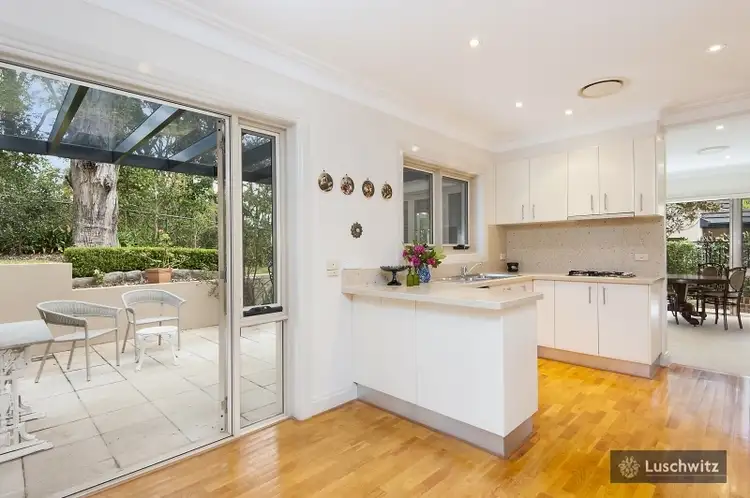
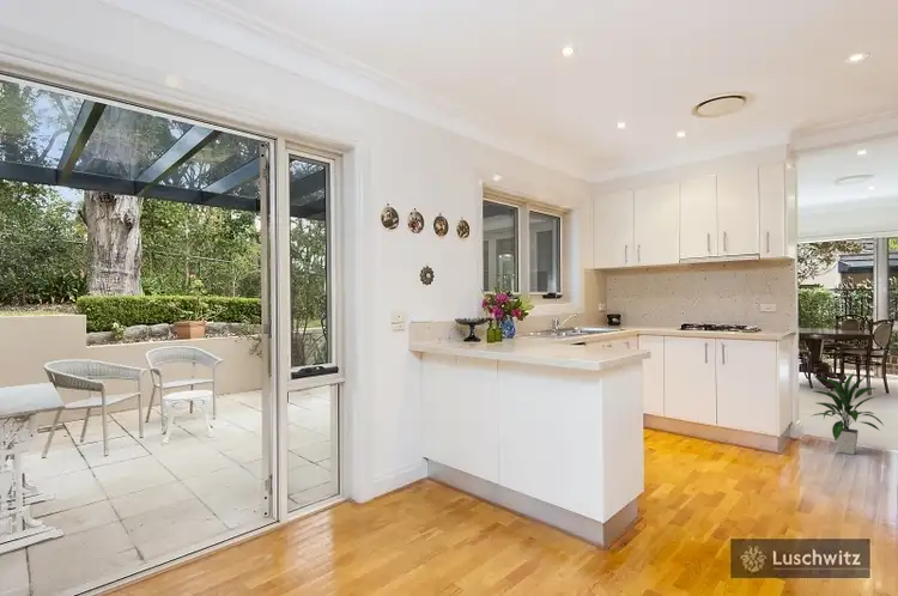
+ indoor plant (844, 410)
